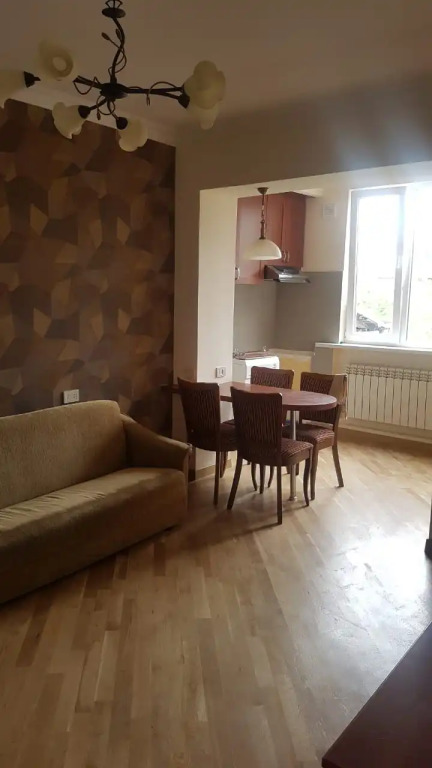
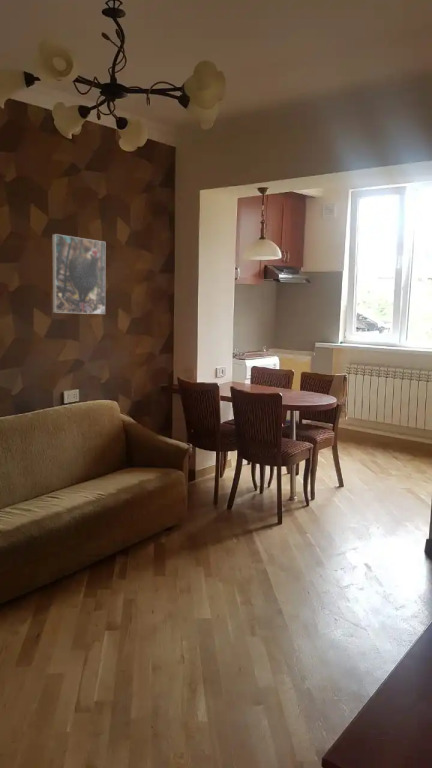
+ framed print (80, 276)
